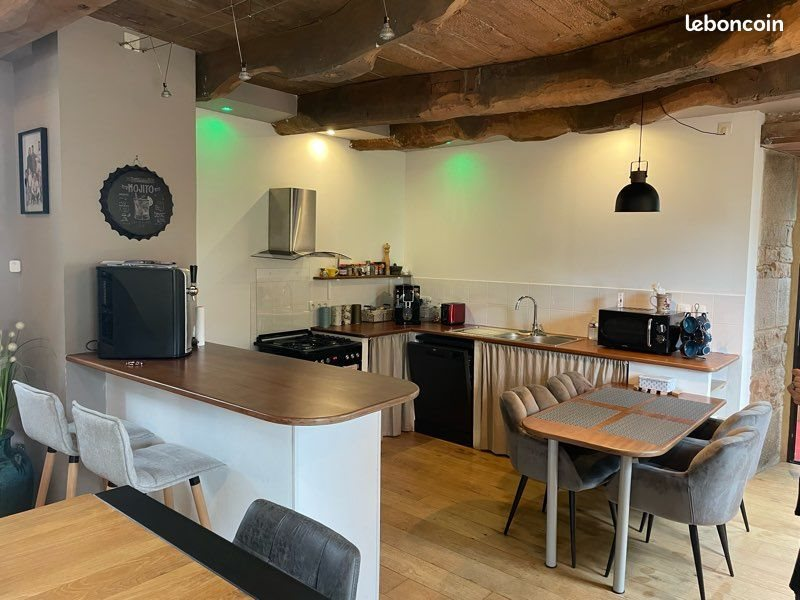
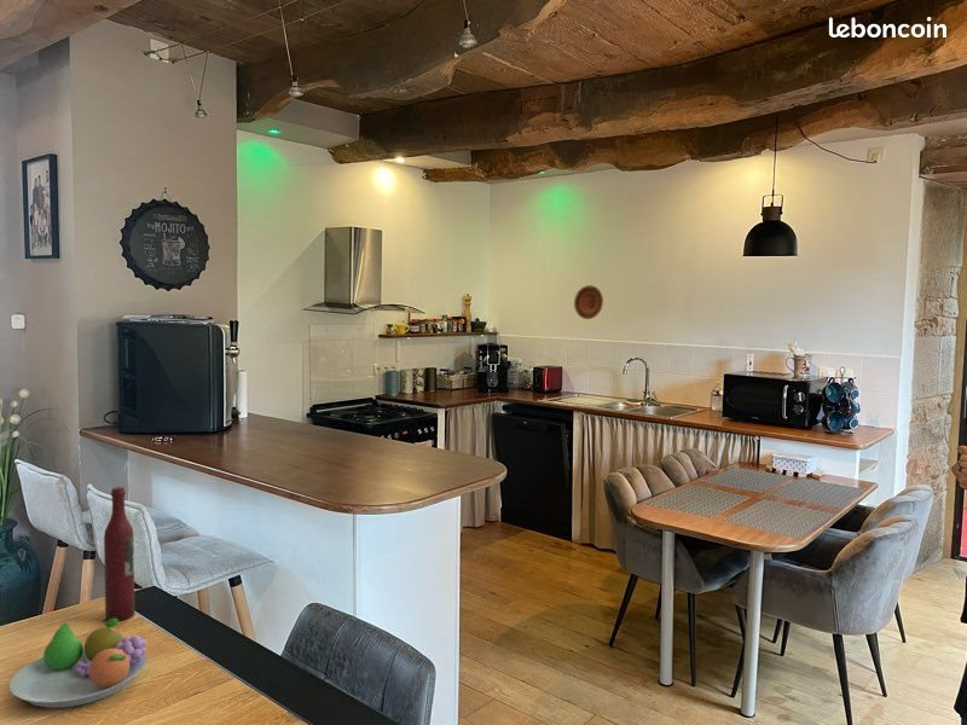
+ wine bottle (118, 552)
+ fruit bowl (81, 656)
+ decorative plate (589, 302)
